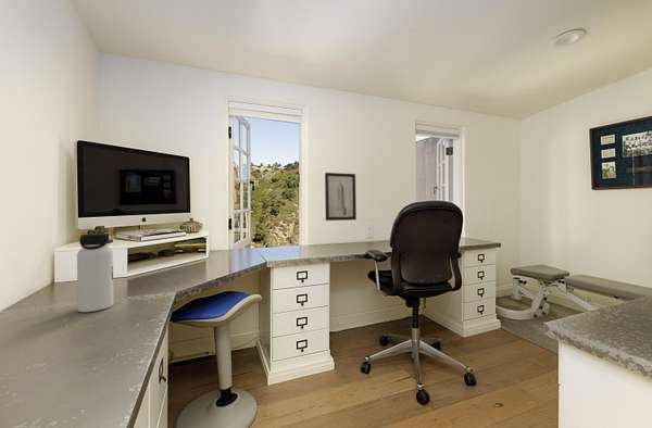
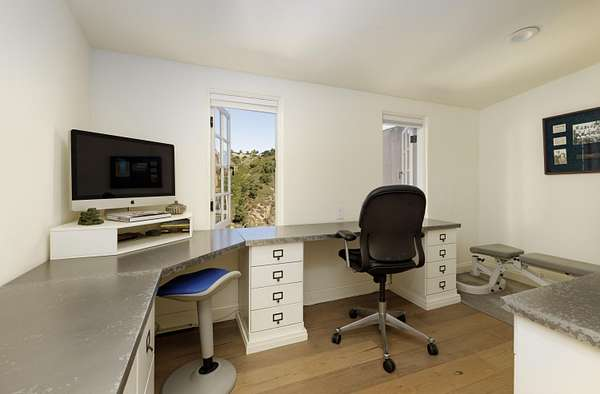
- water bottle (96, 270)
- wall art (340, 197)
